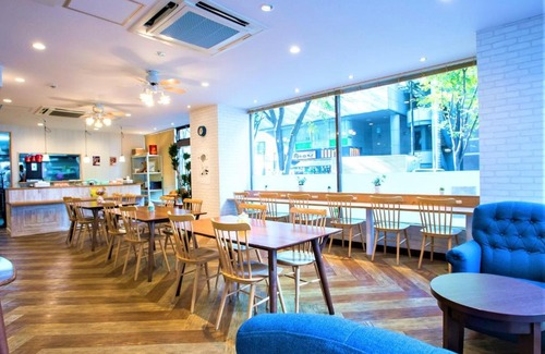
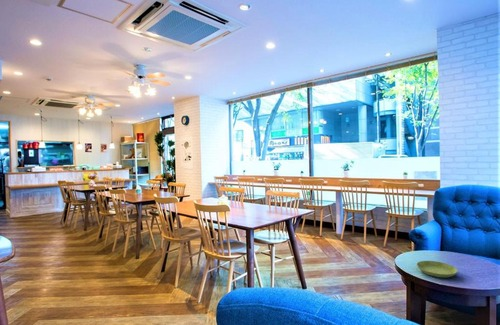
+ saucer (436, 269)
